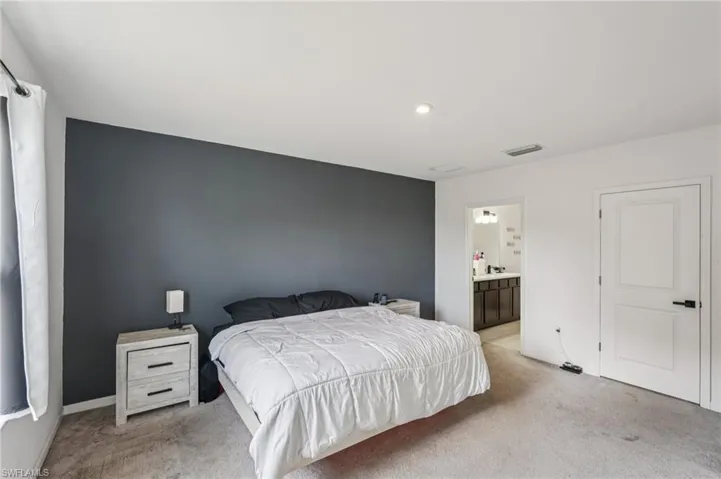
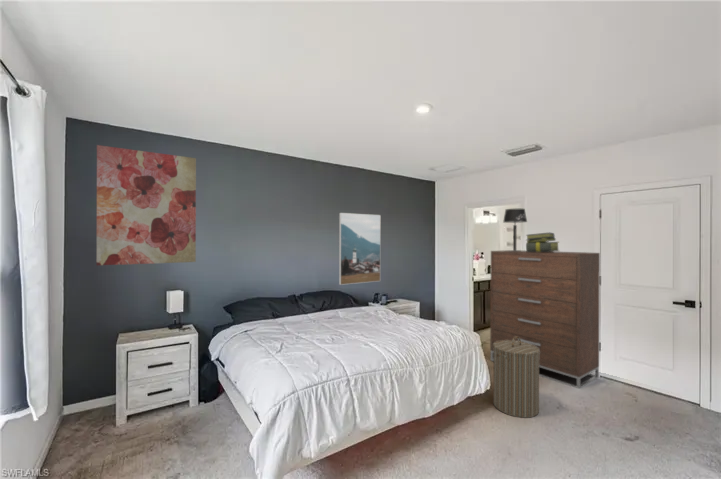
+ table lamp (514, 230)
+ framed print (360, 248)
+ stack of books (541, 242)
+ laundry hamper (515, 372)
+ wall art (149, 207)
+ dresser (540, 310)
